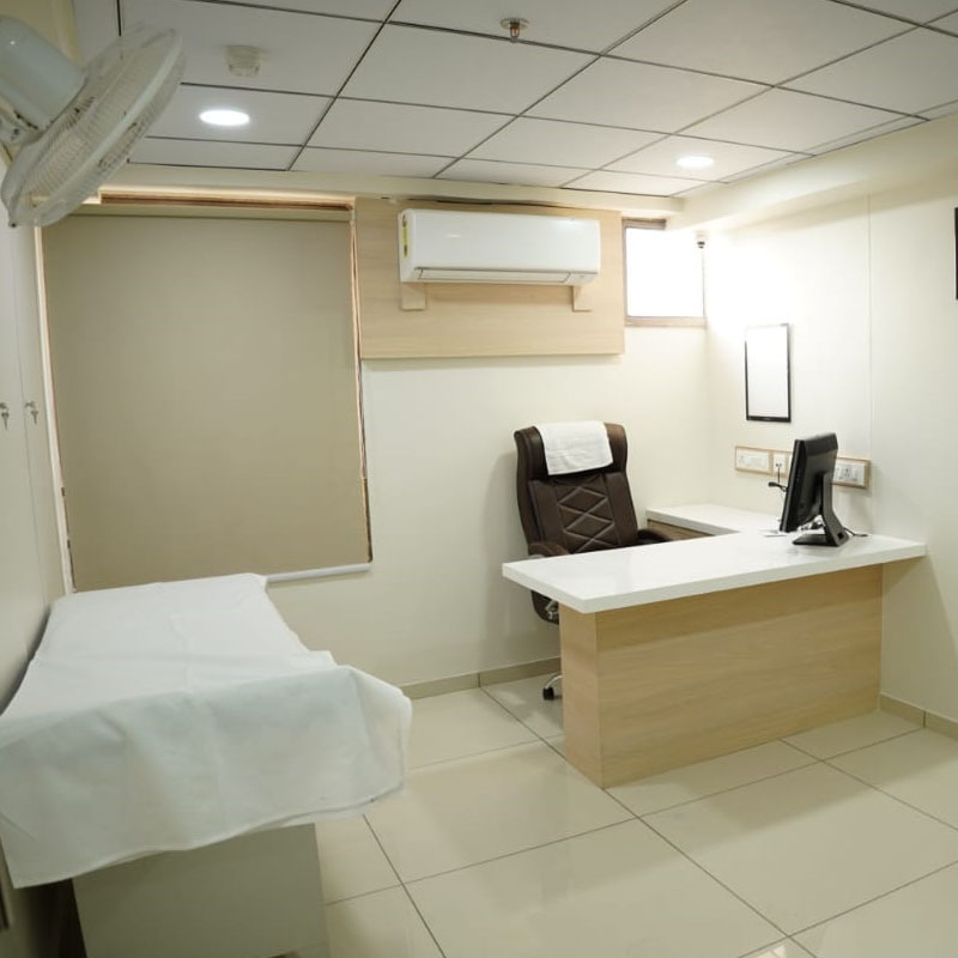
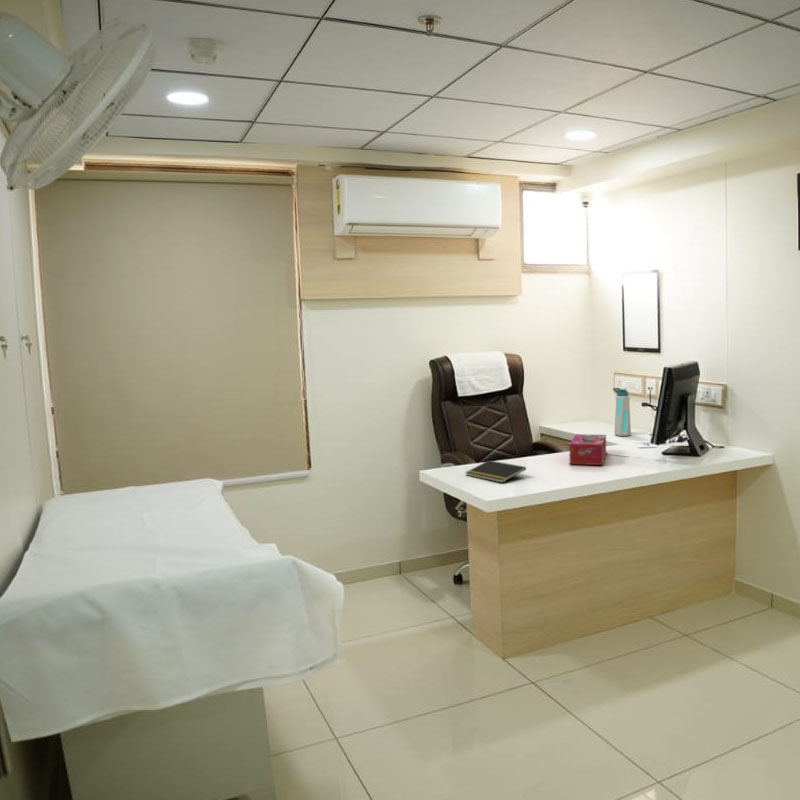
+ tissue box (588, 448)
+ water bottle (621, 411)
+ notepad (495, 470)
